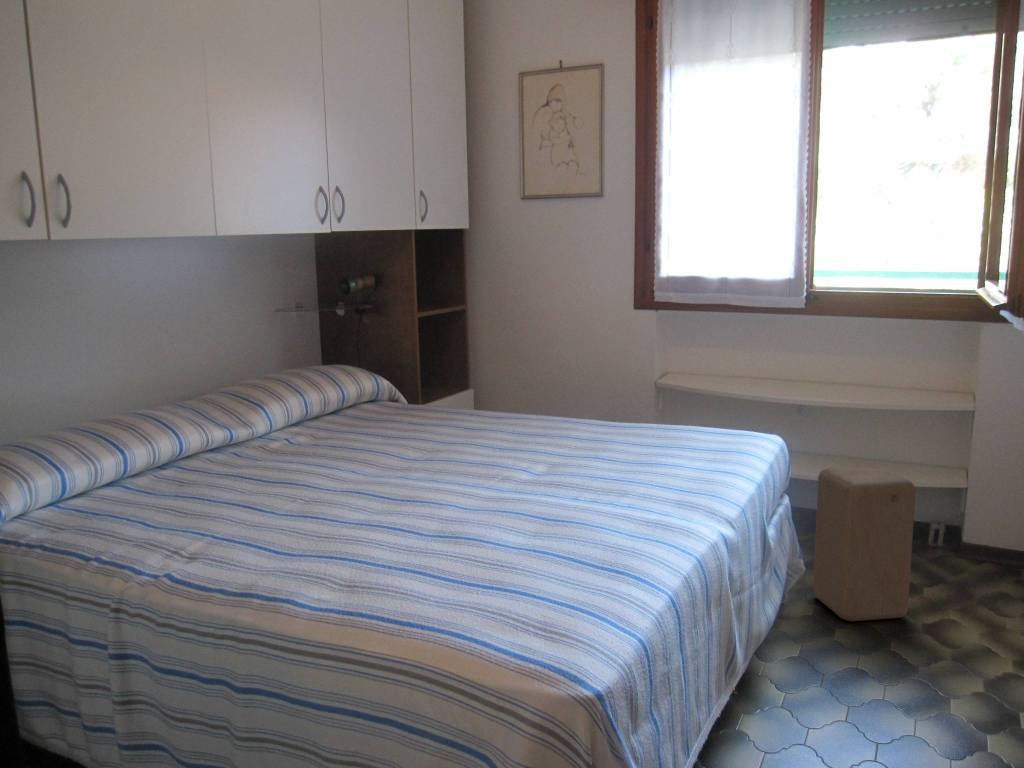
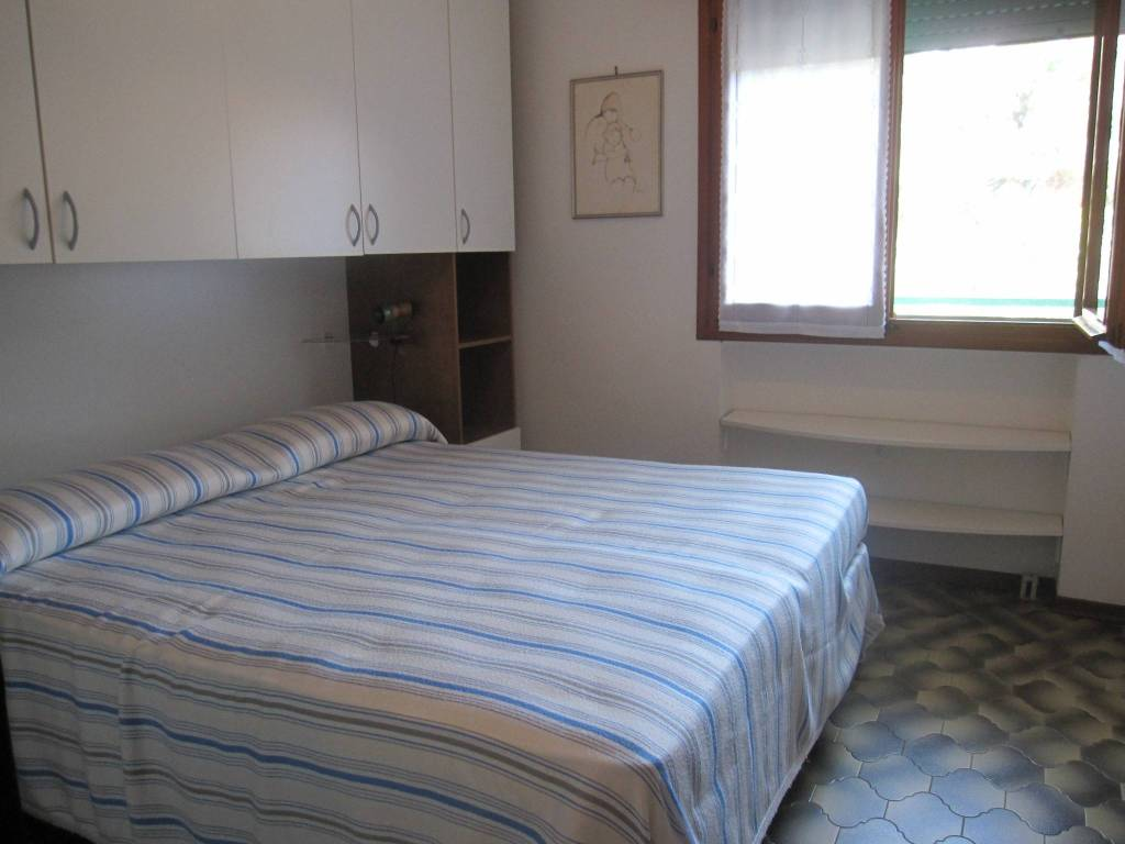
- stool (862, 541)
